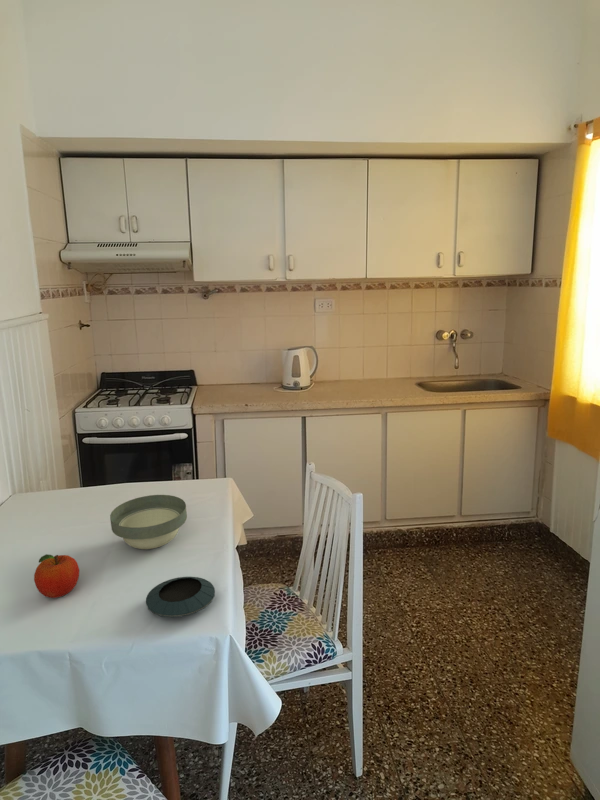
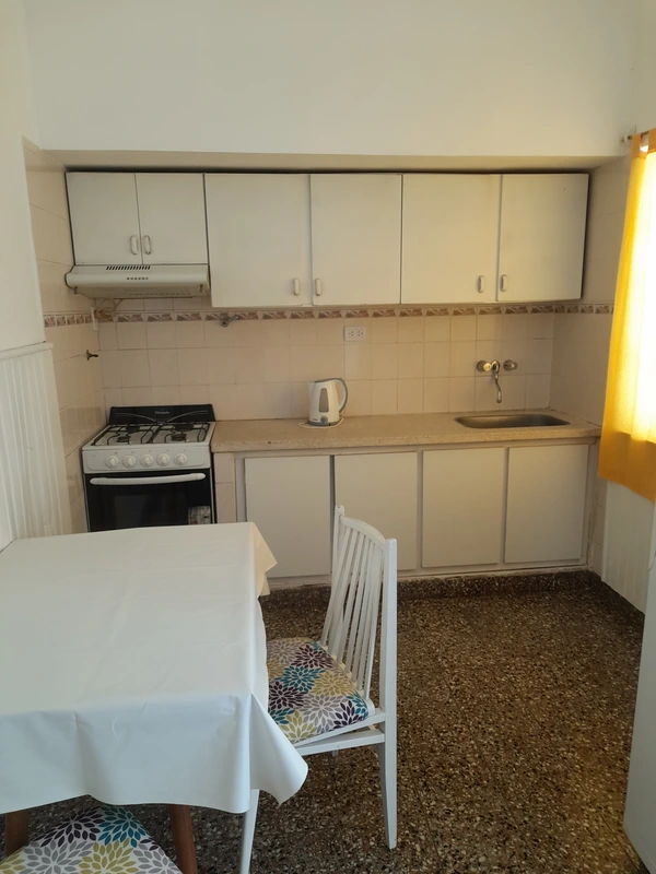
- bowl (150, 525)
- saucer (180, 593)
- fruit (56, 572)
